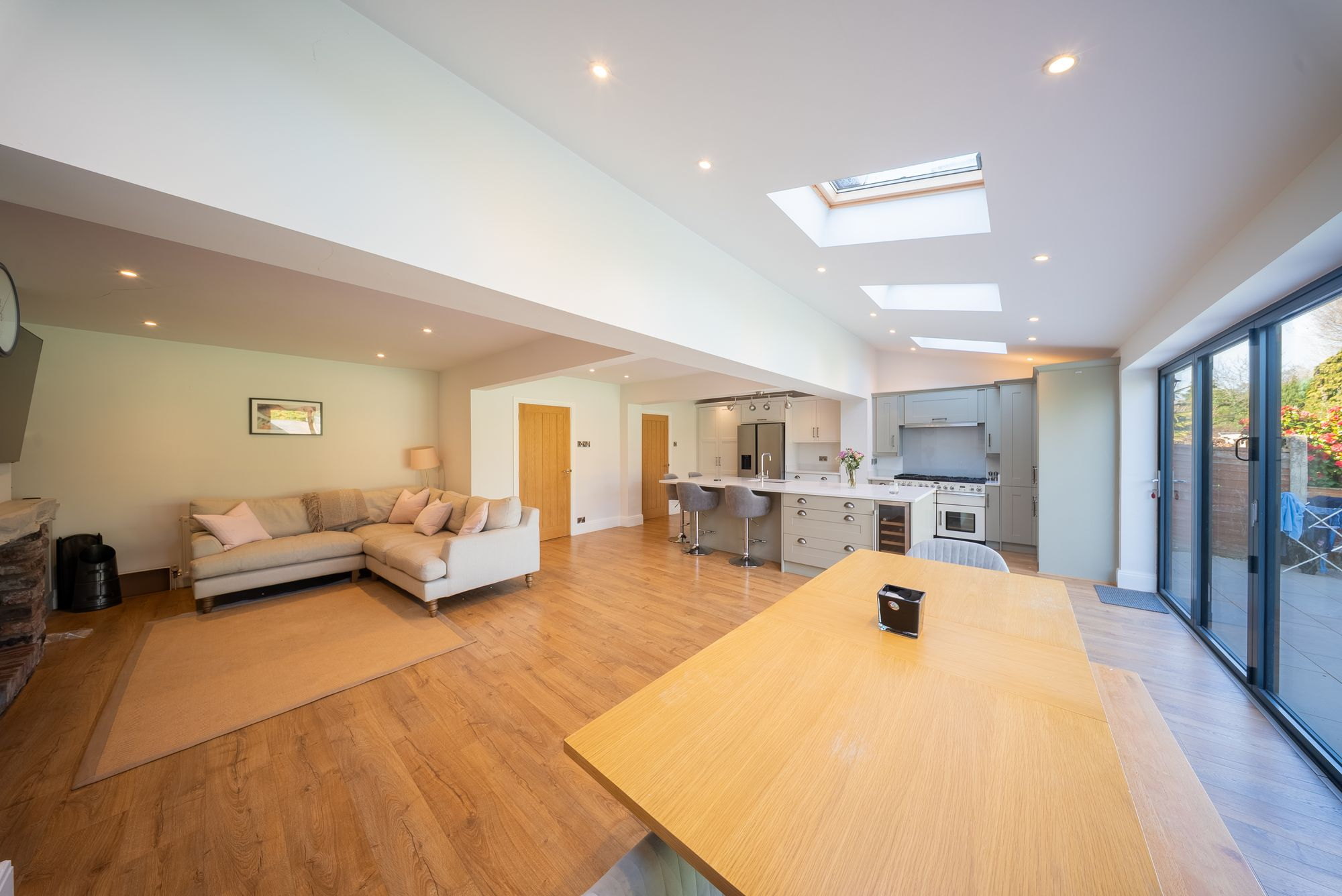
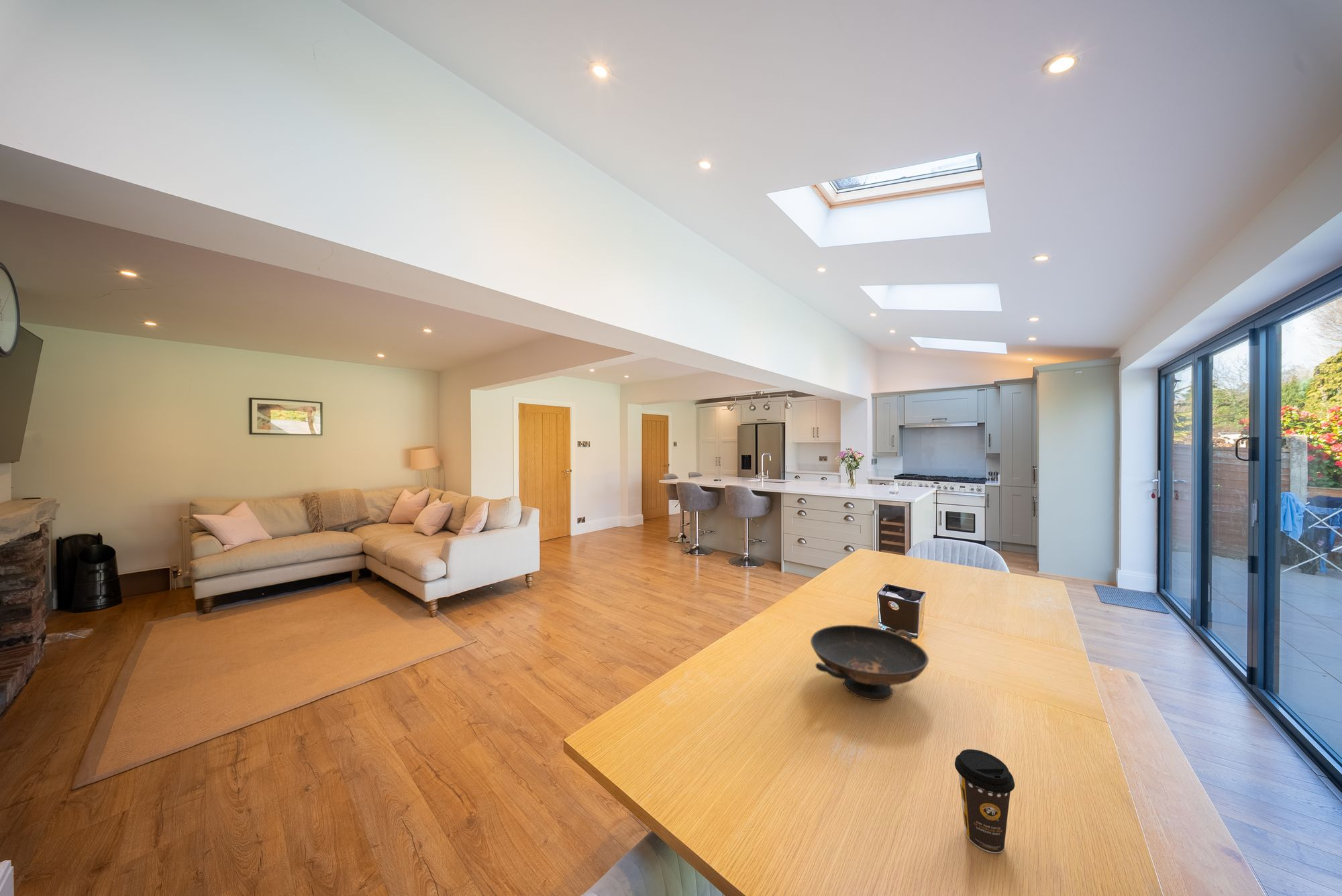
+ decorative bowl (866, 666)
+ coffee cup (984, 800)
